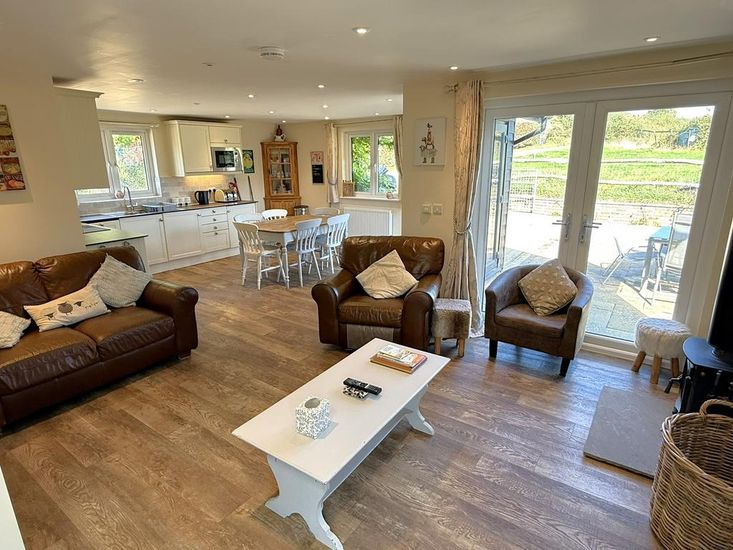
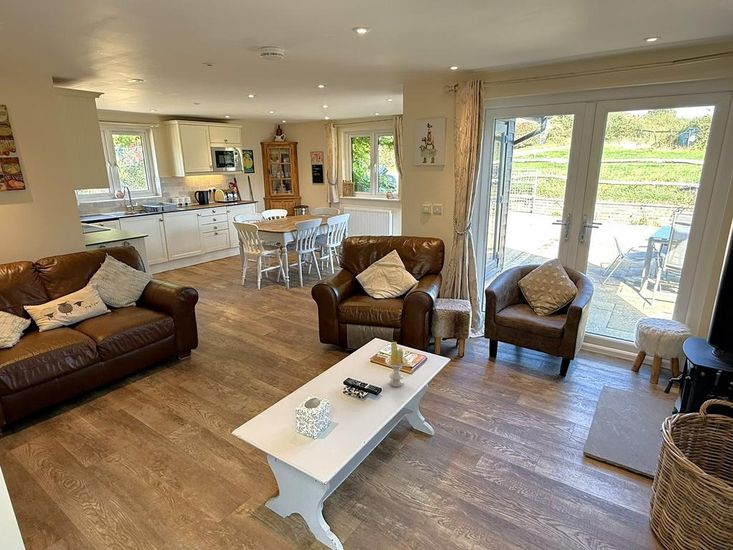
+ candle (396, 362)
